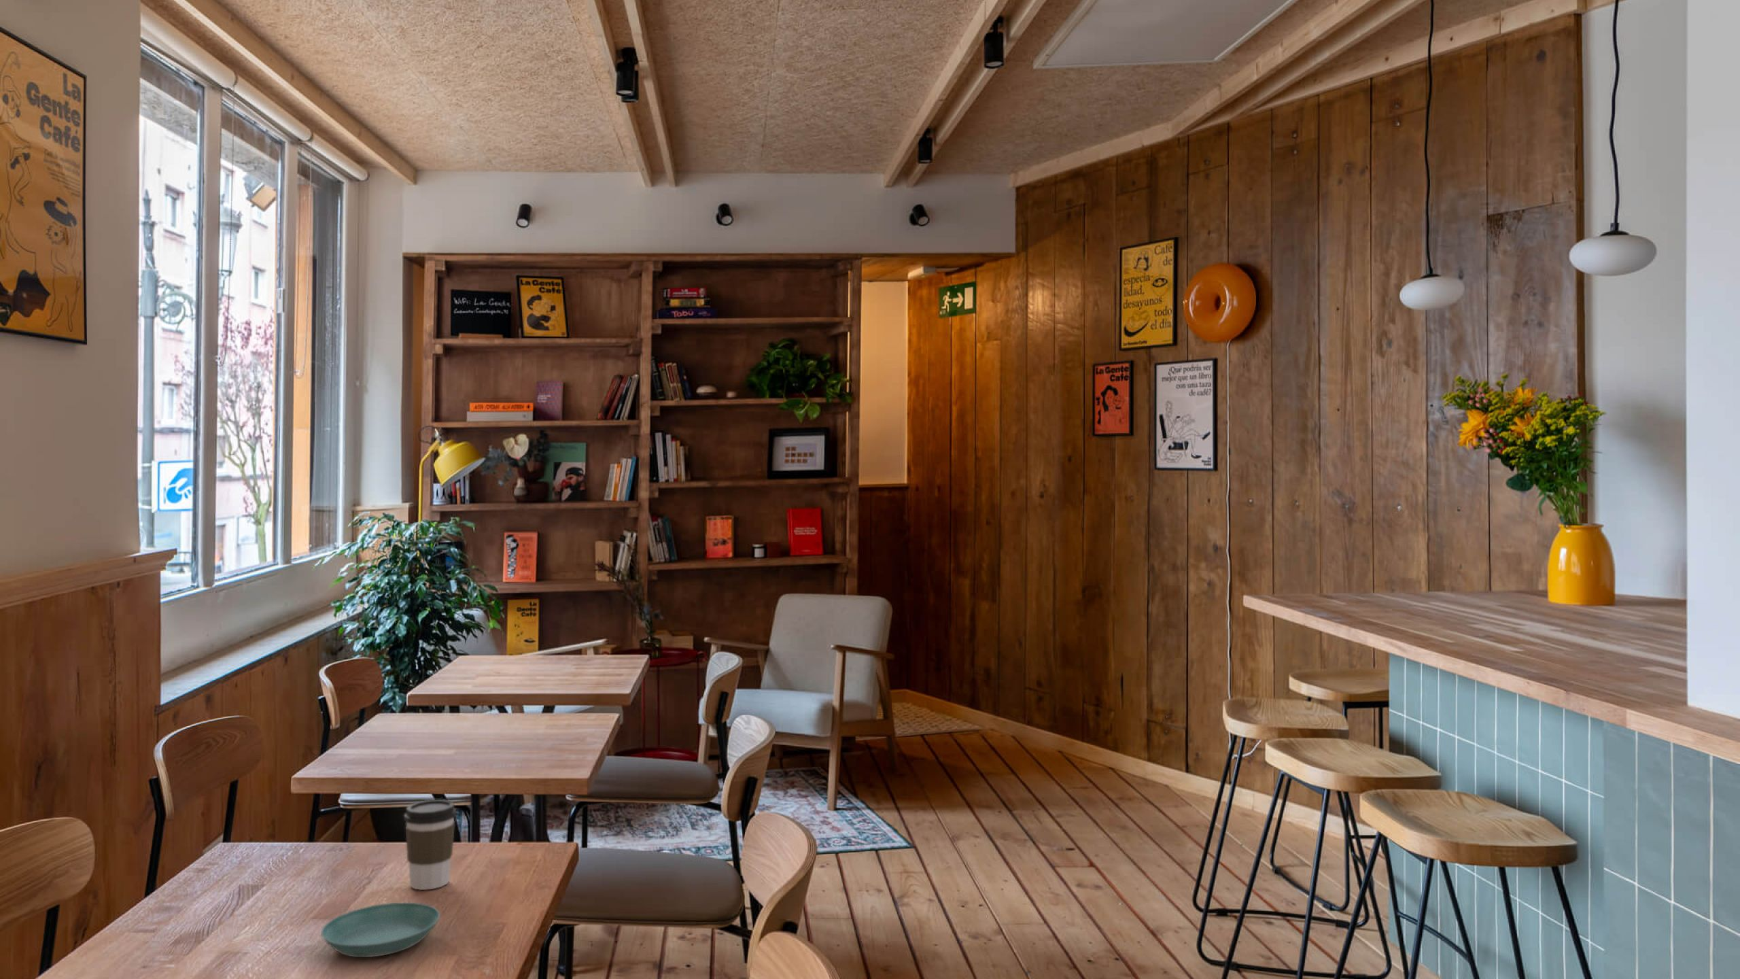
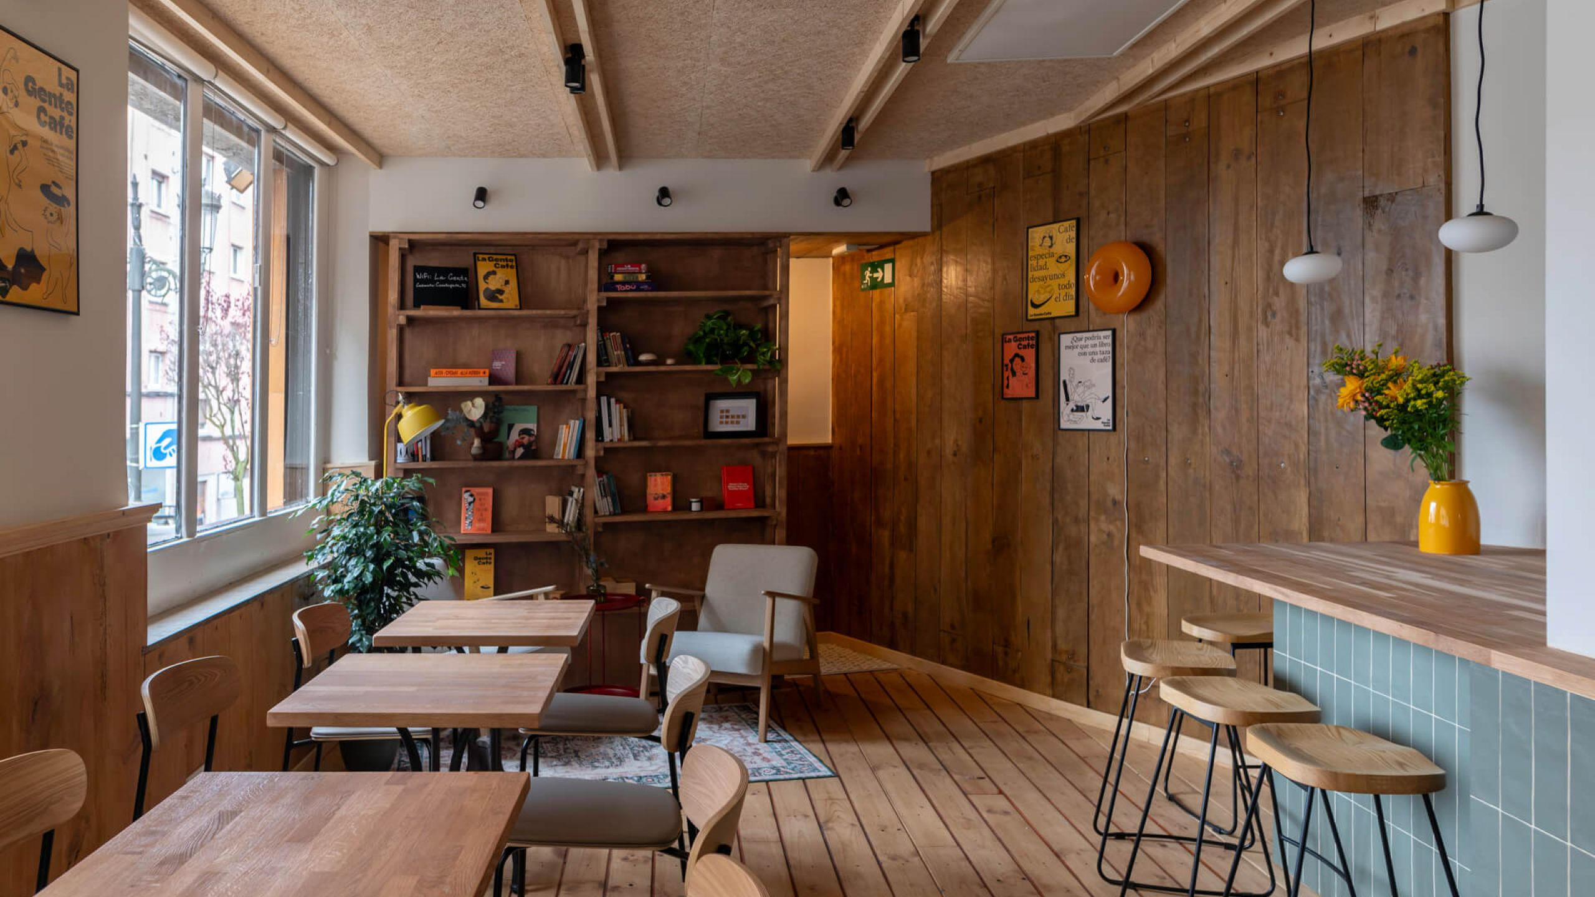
- saucer (381, 931)
- coffee cup (429, 844)
